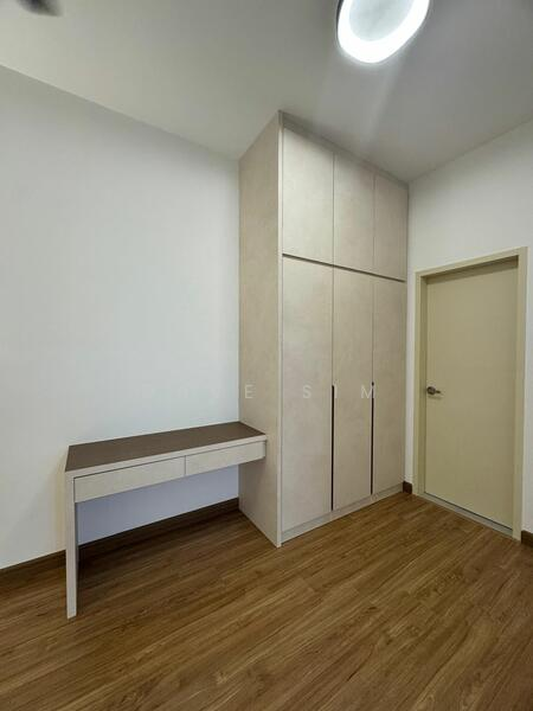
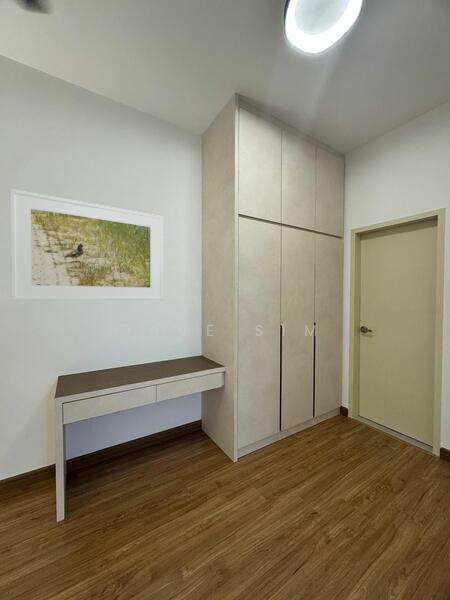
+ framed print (97, 252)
